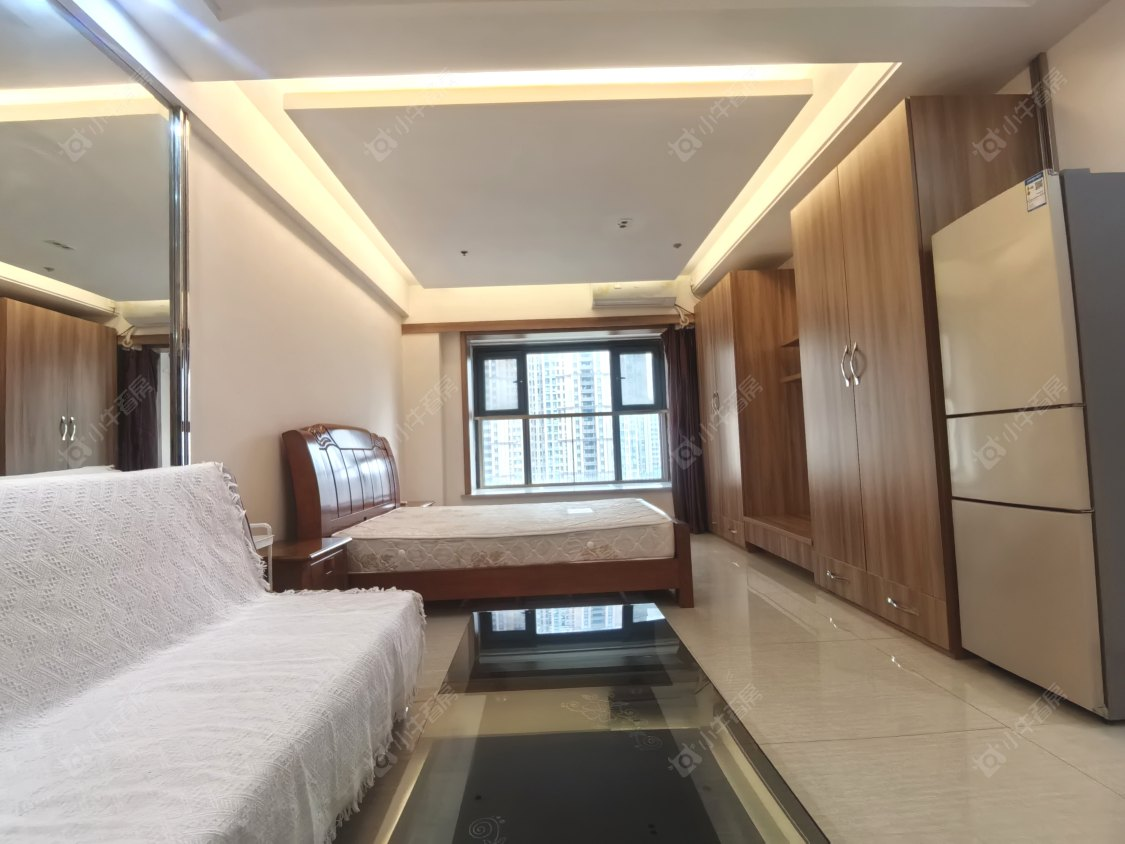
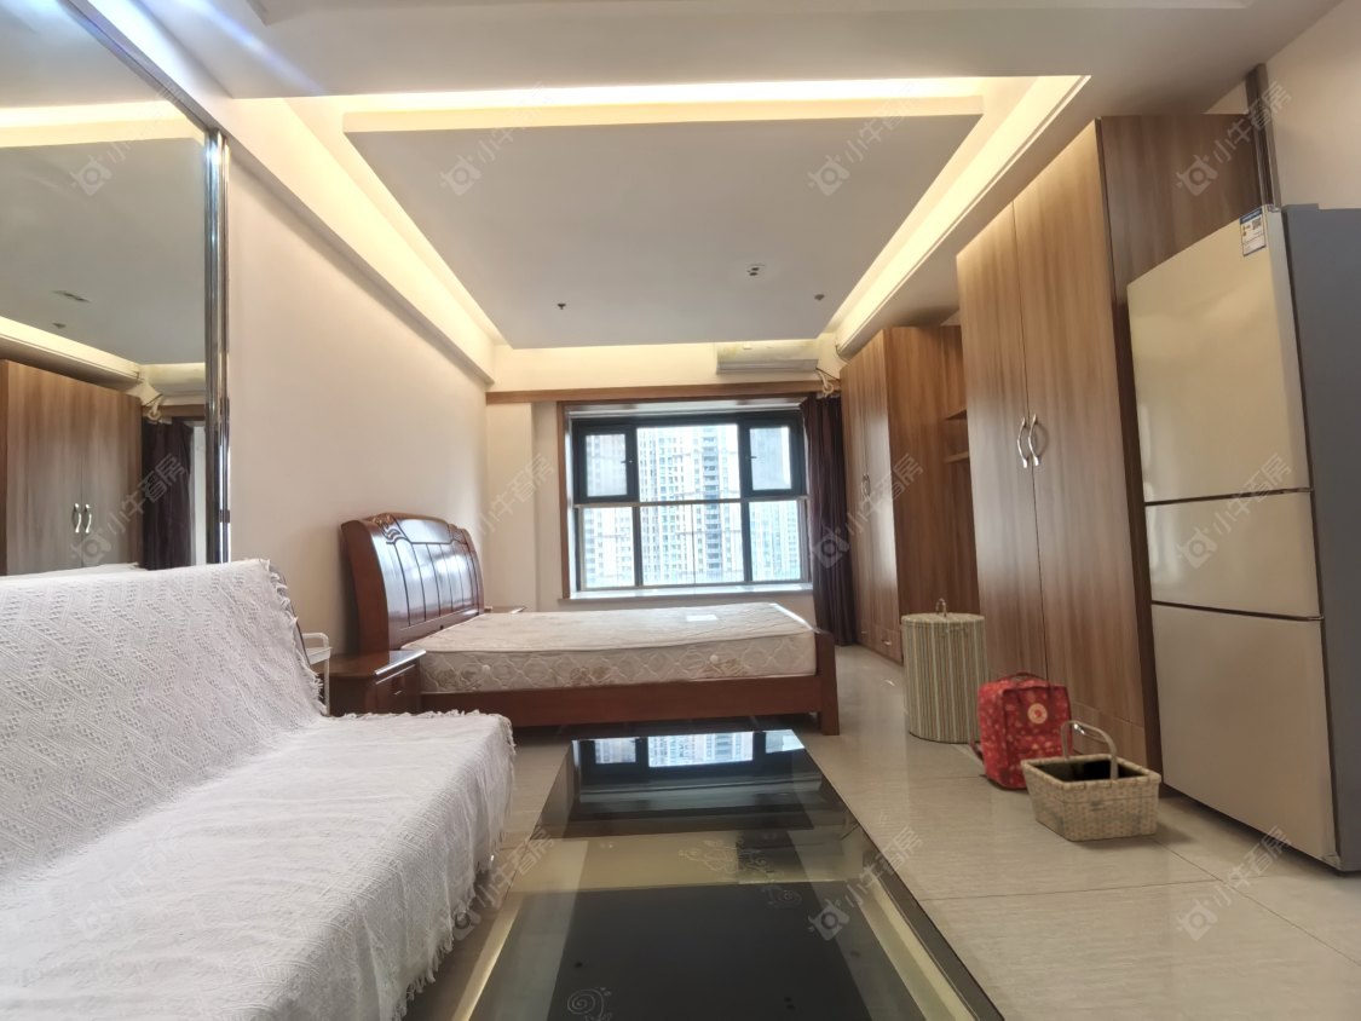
+ laundry hamper (945, 664)
+ backpack (1019, 723)
+ basket (1088, 774)
